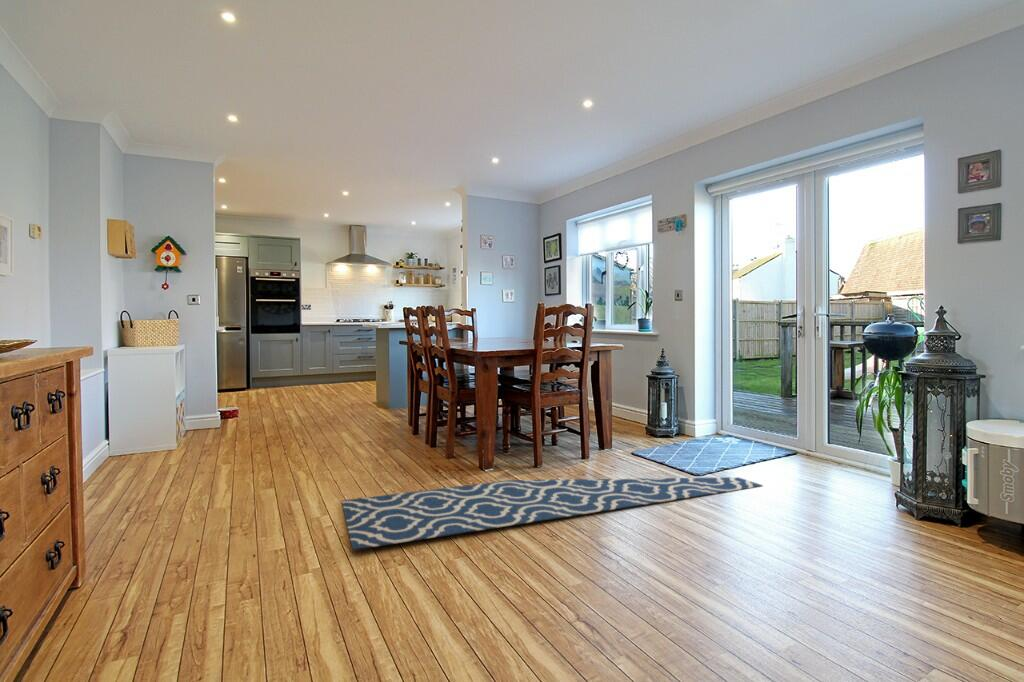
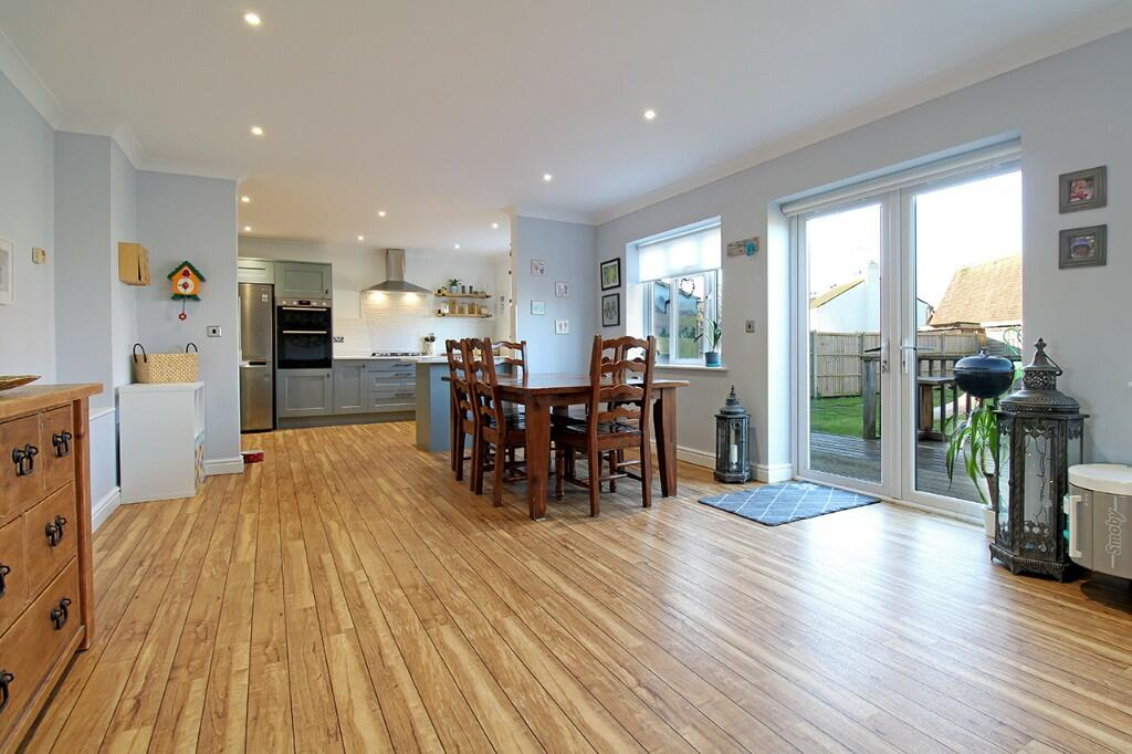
- rug (560, 493)
